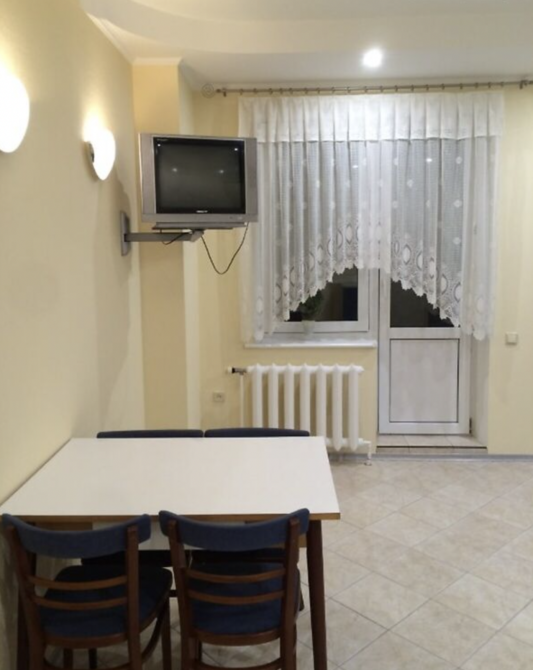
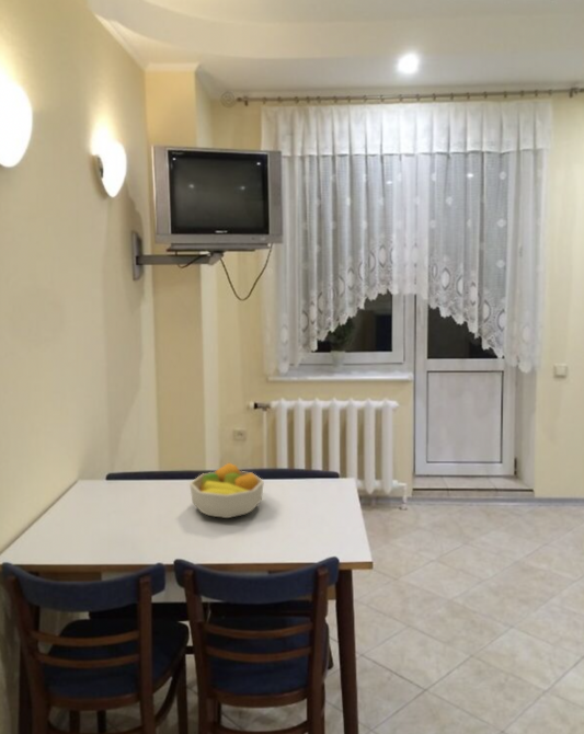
+ fruit bowl (227, 489)
